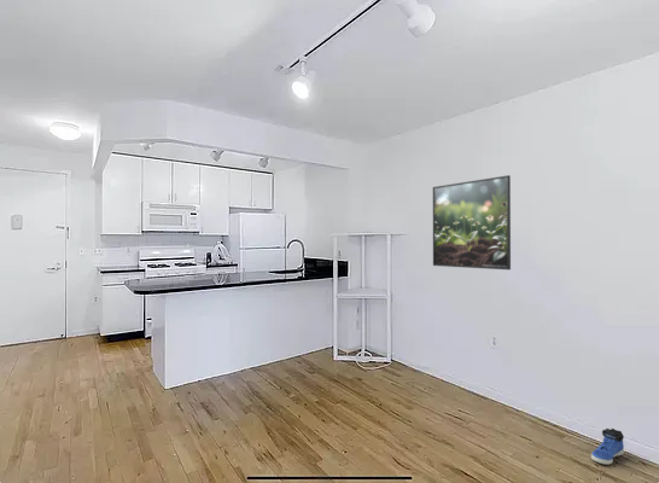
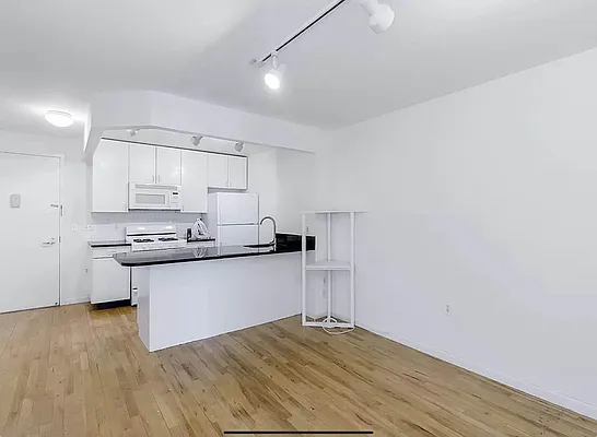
- sneaker (607, 443)
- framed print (467, 225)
